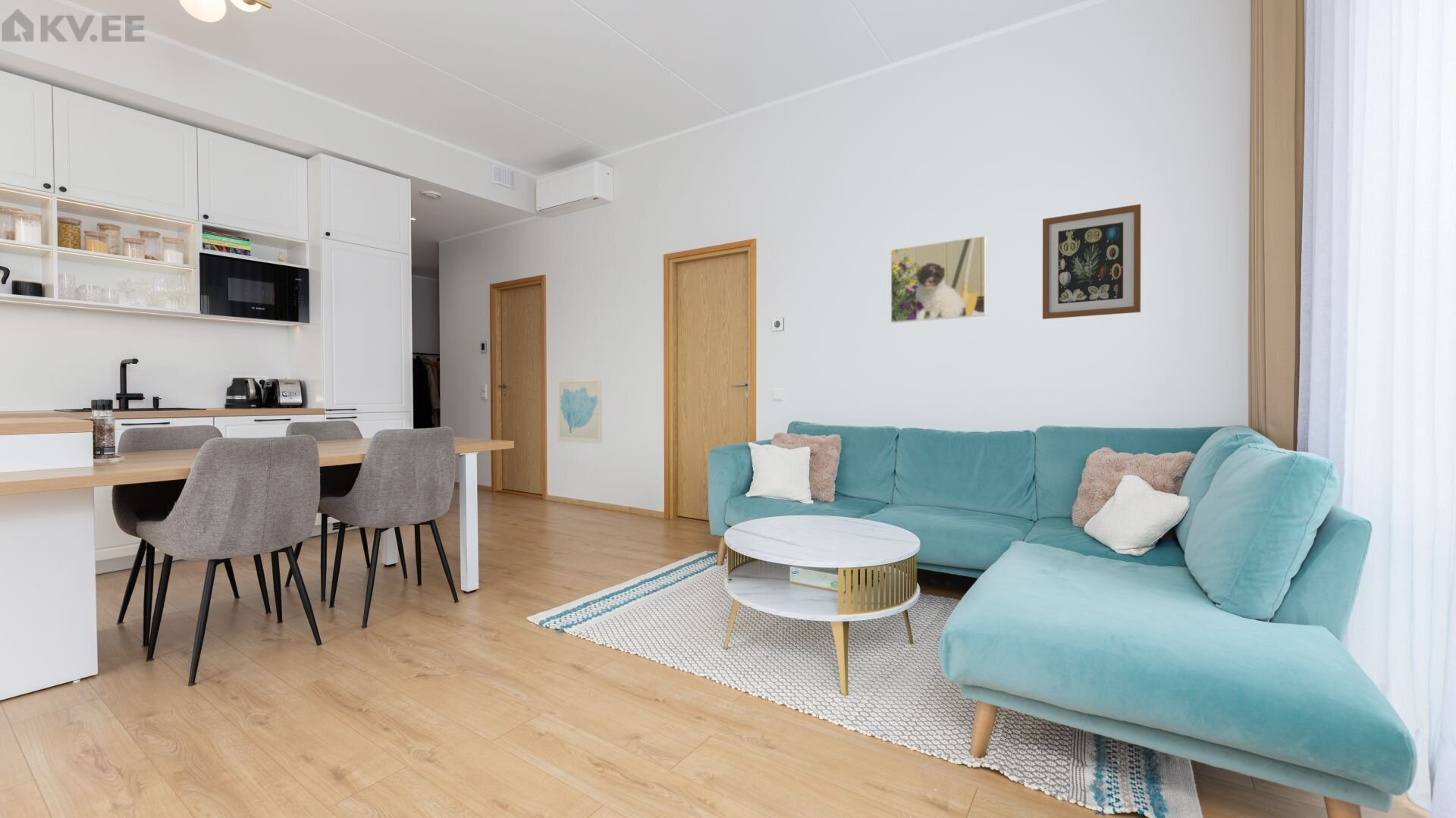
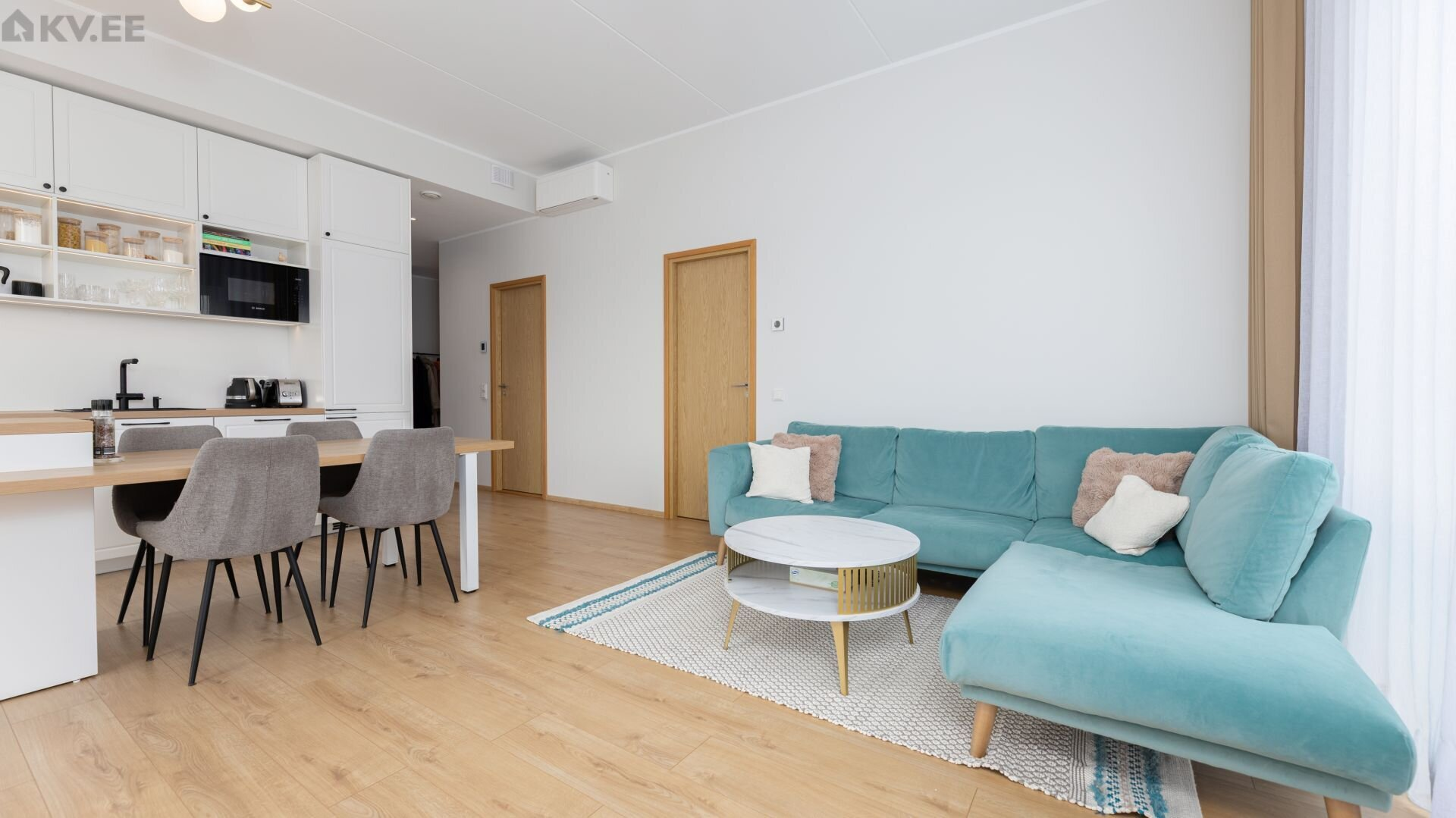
- wall art (1090, 264)
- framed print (937, 281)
- wall art (579, 410)
